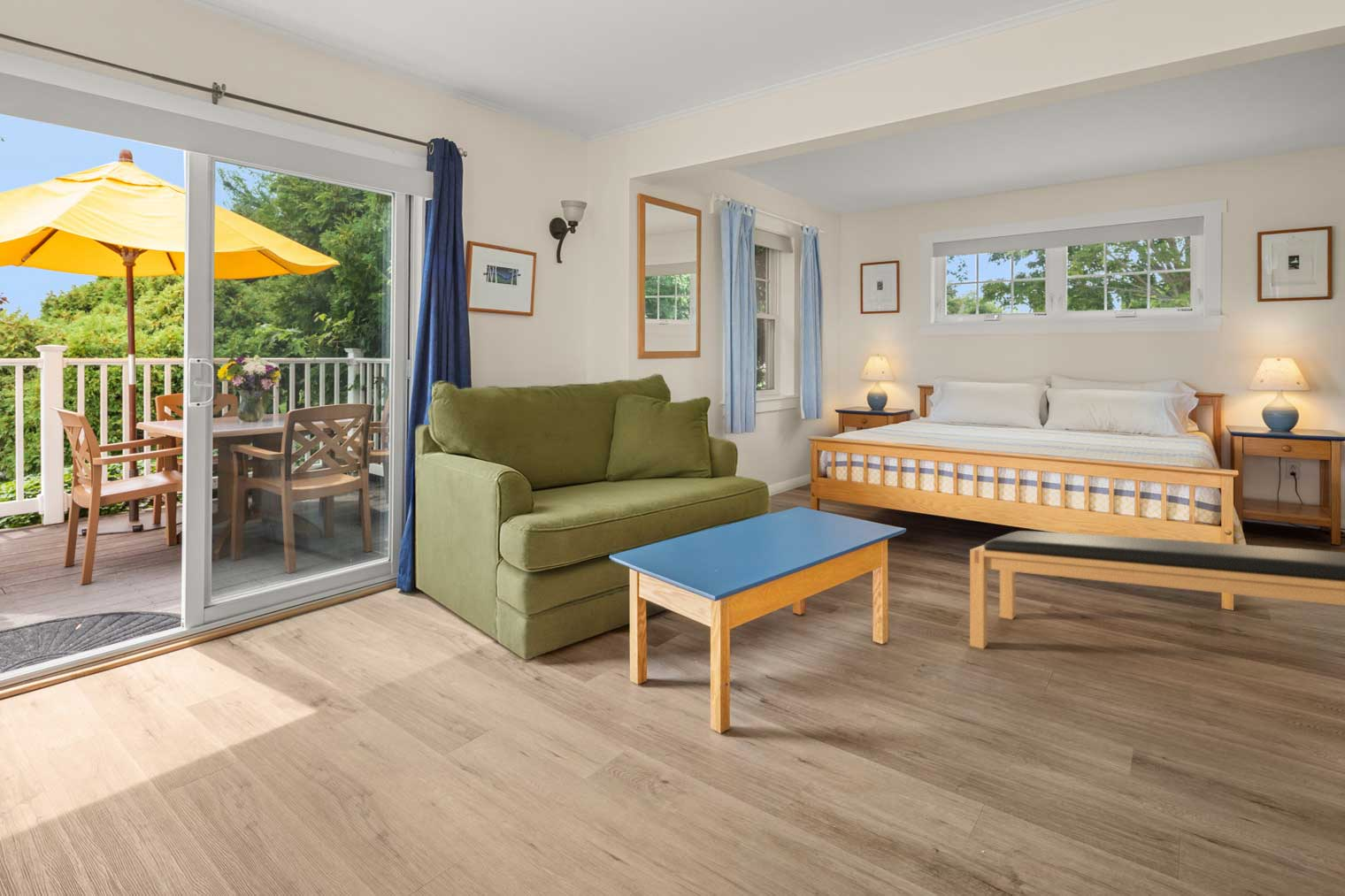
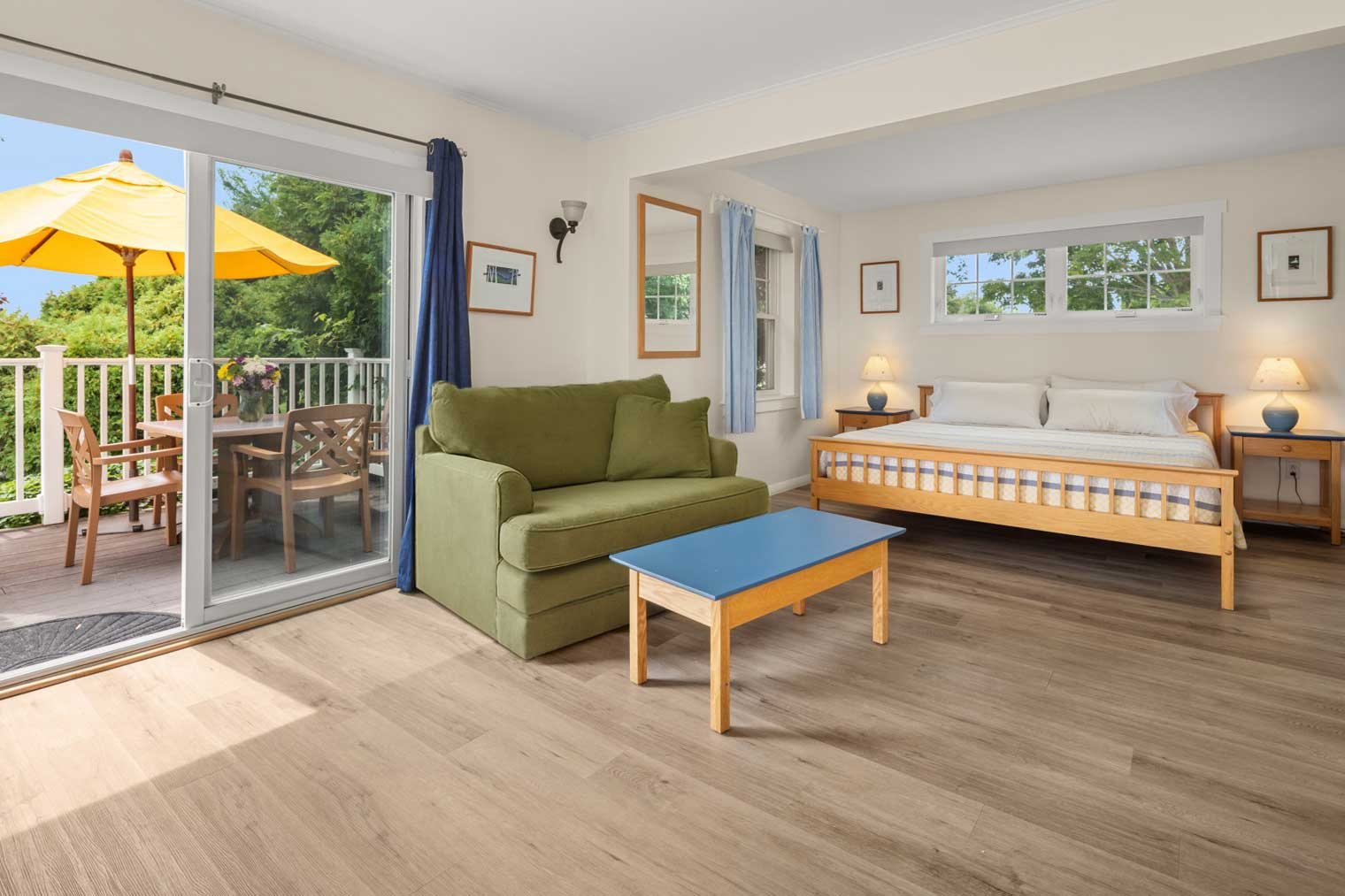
- bench (1171, 587)
